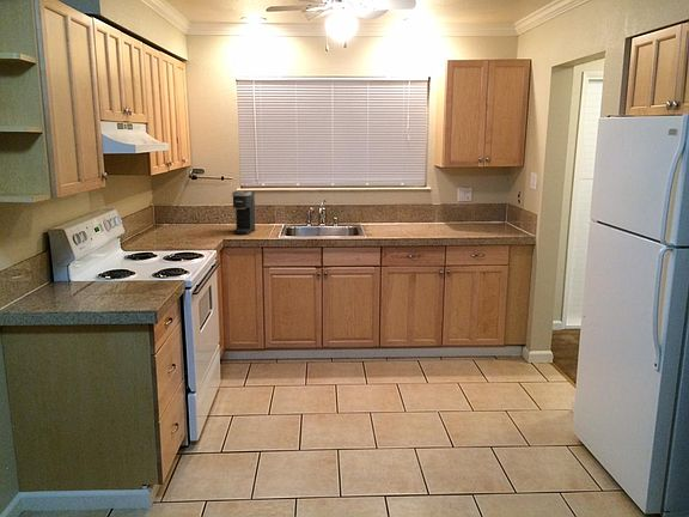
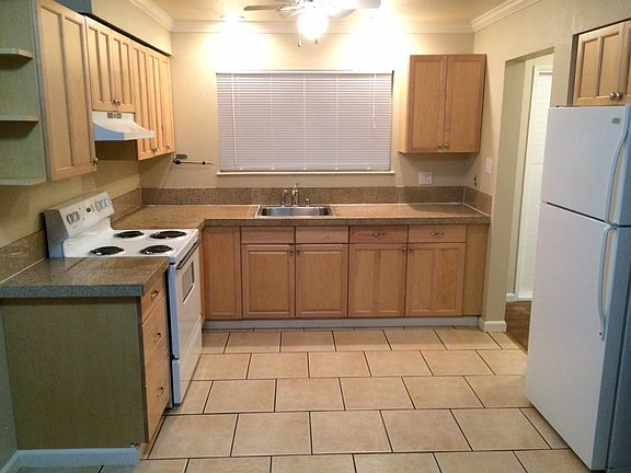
- coffee maker (244, 212)
